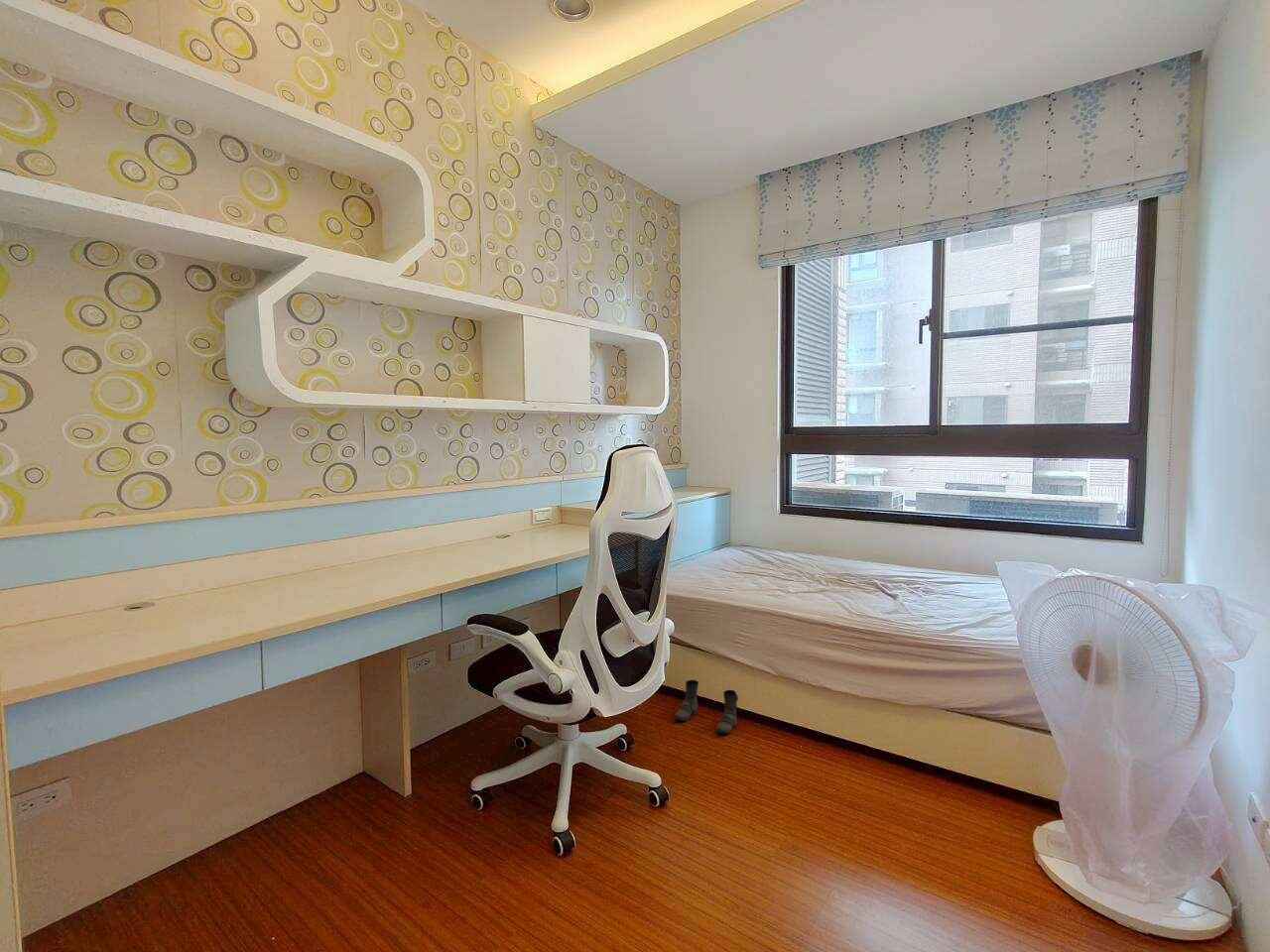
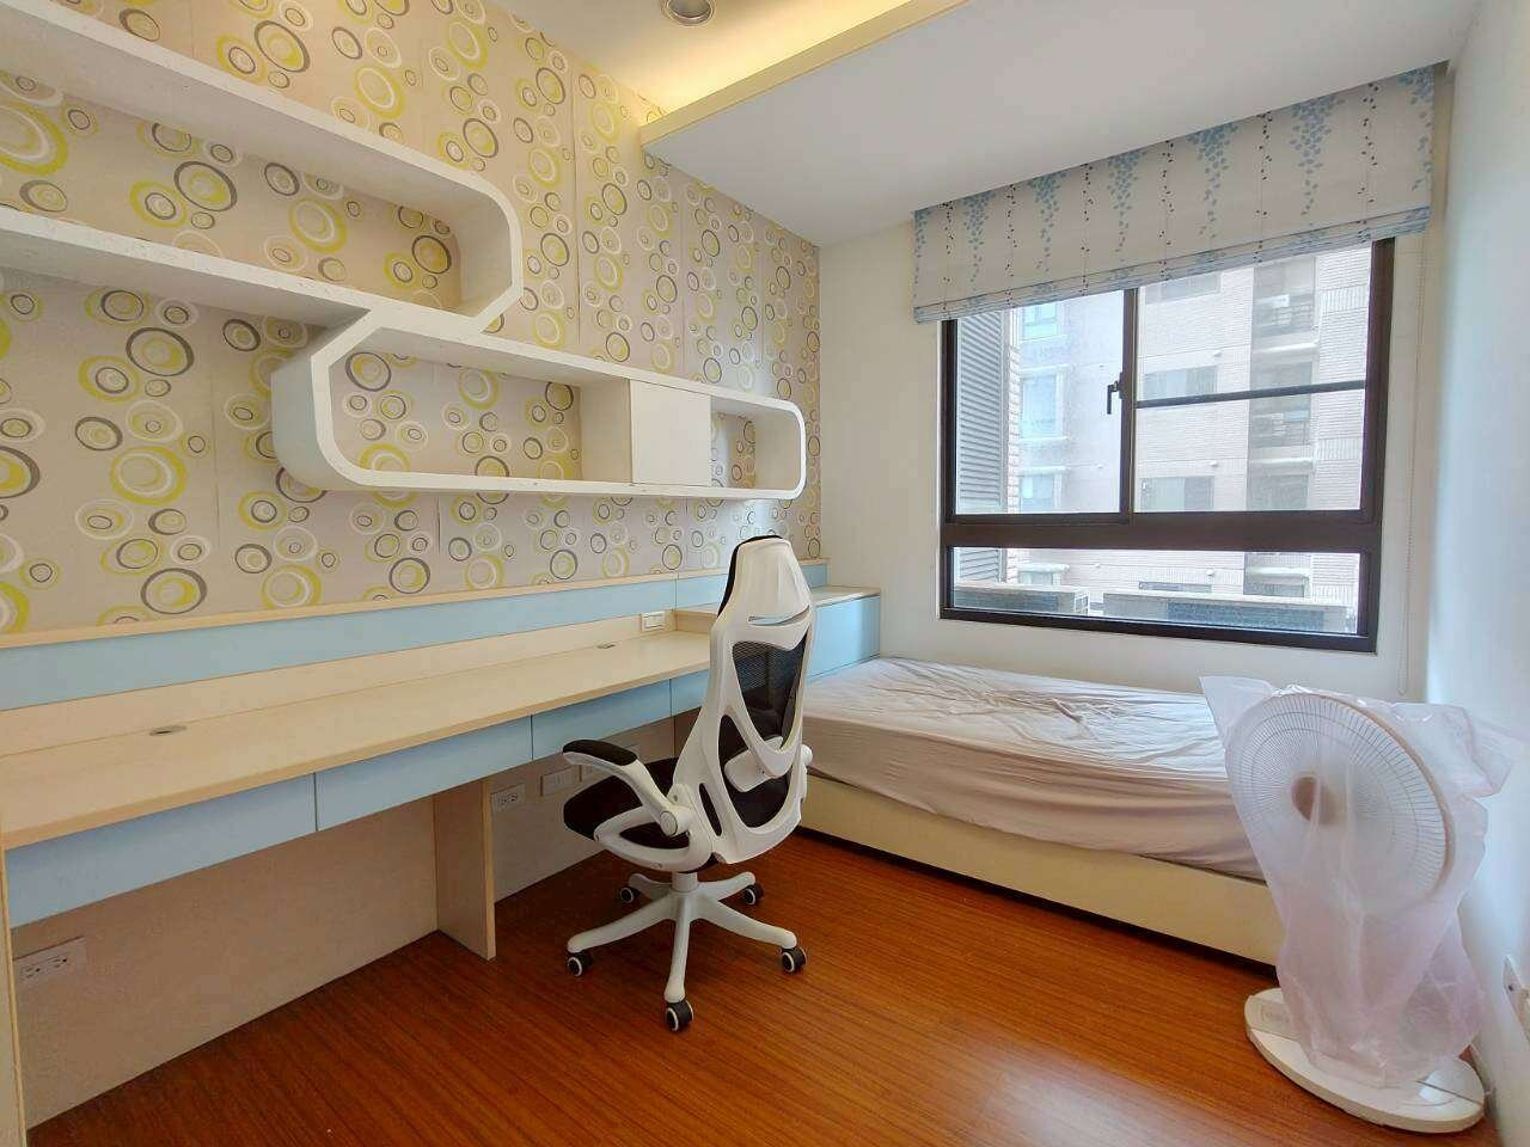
- boots (697, 706)
